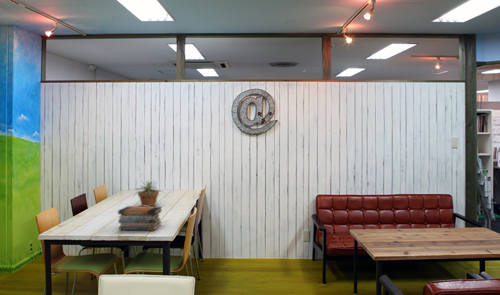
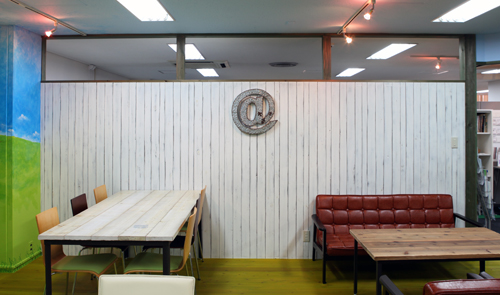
- book stack (140, 218)
- potted plant (148, 192)
